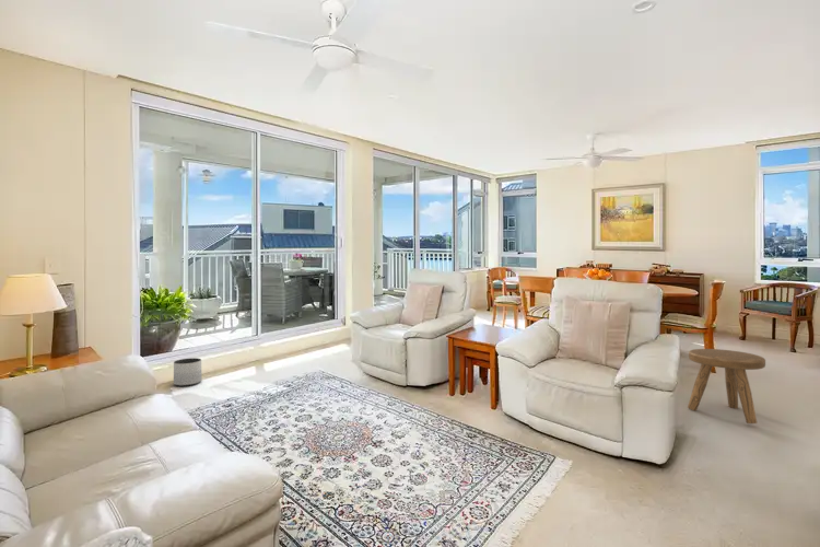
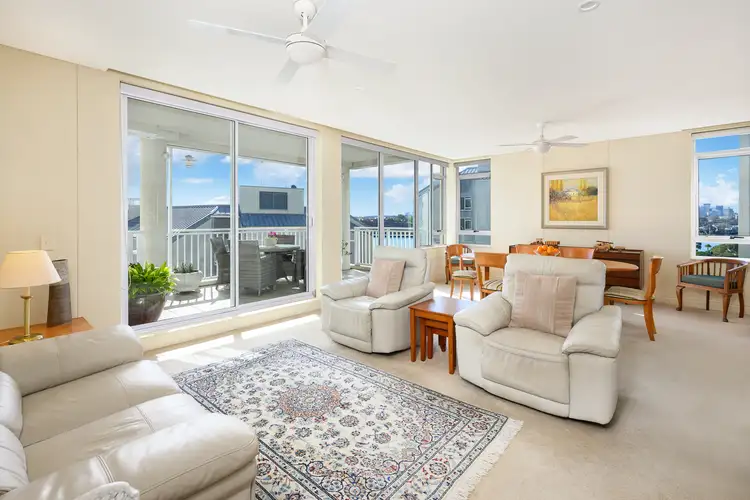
- planter (187, 371)
- stool (726, 384)
